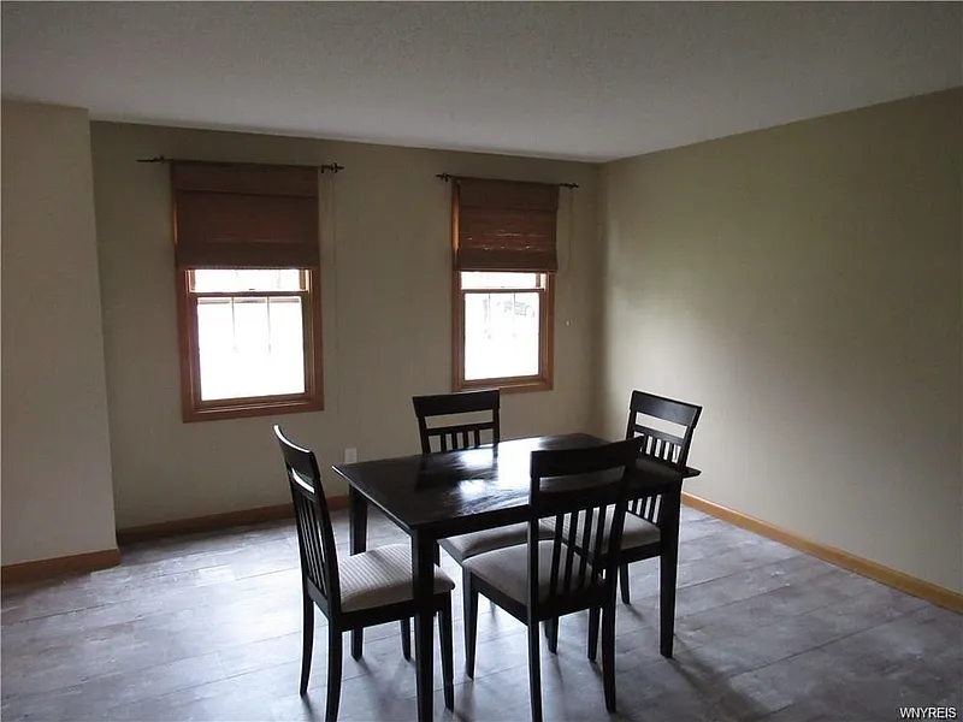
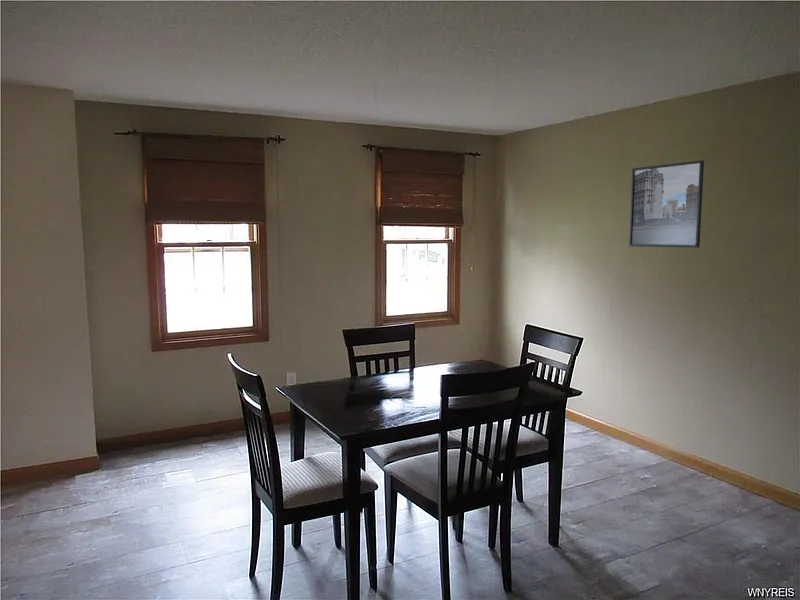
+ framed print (664, 206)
